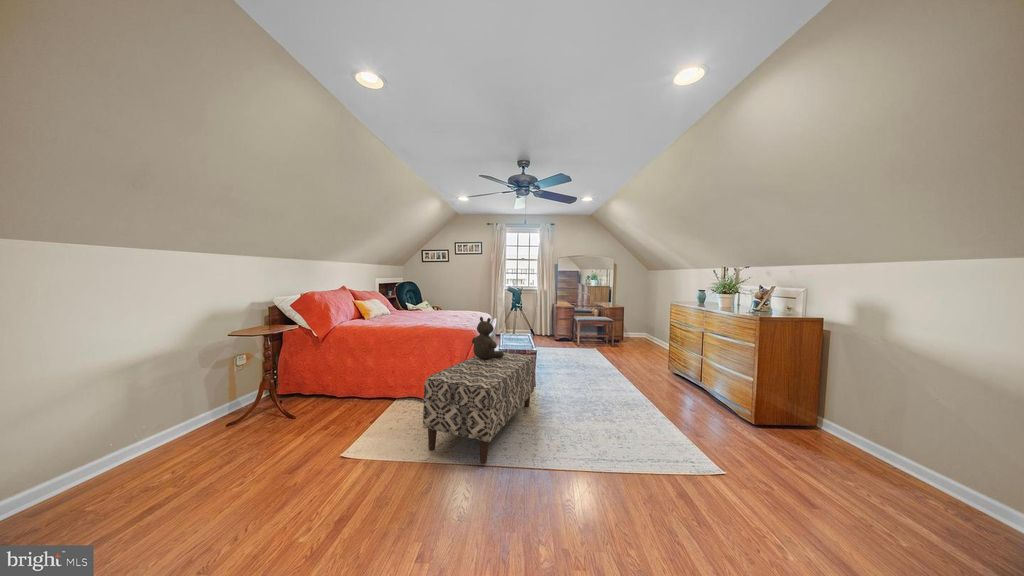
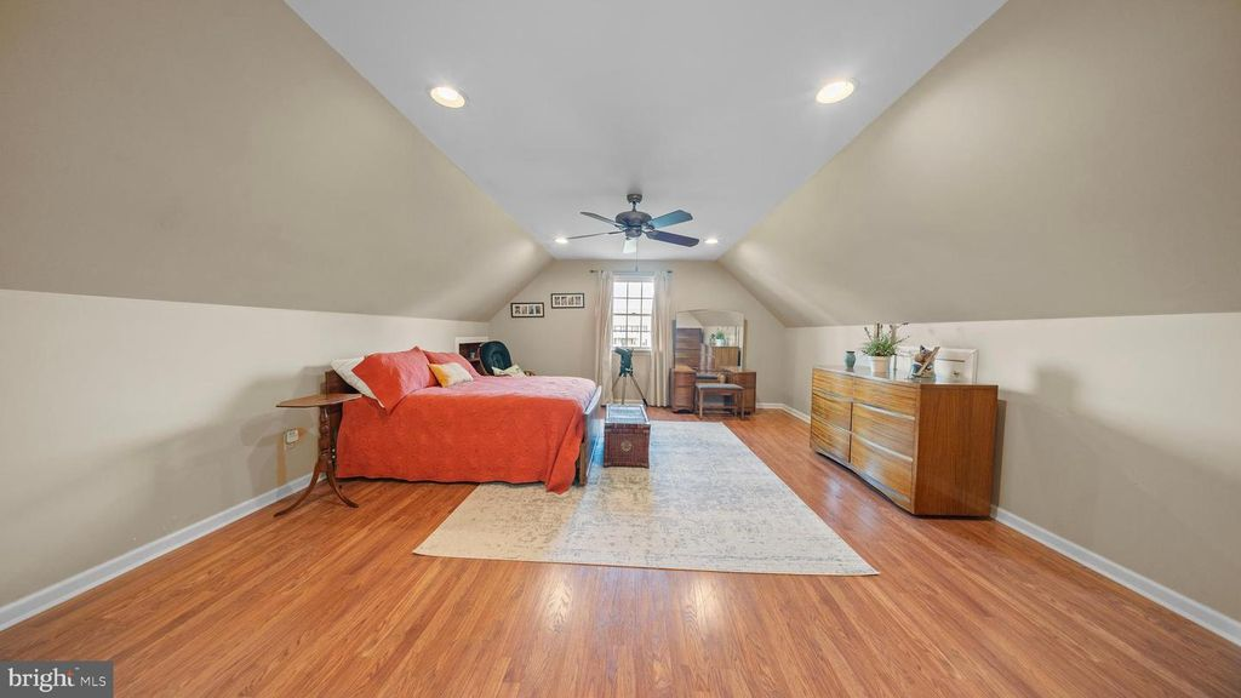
- bench (487, 395)
- teddy bear (488, 337)
